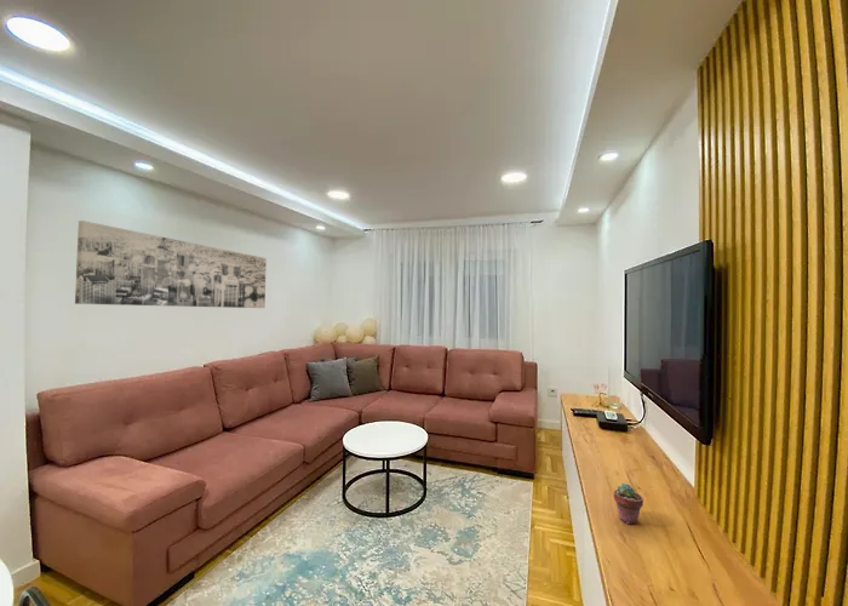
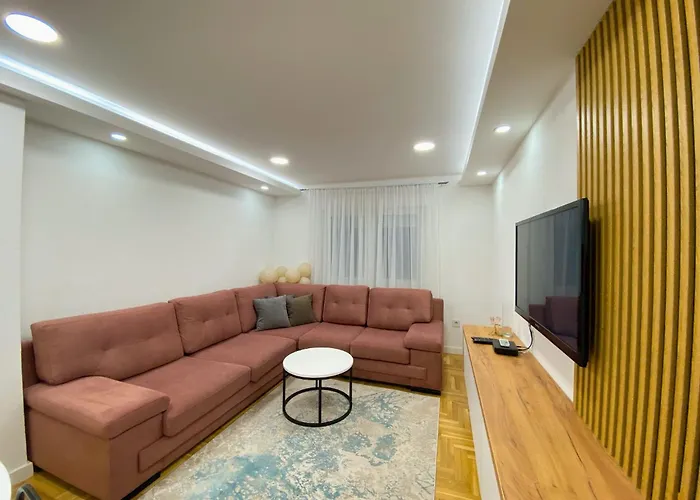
- wall art (194, 275)
- potted succulent (628, 502)
